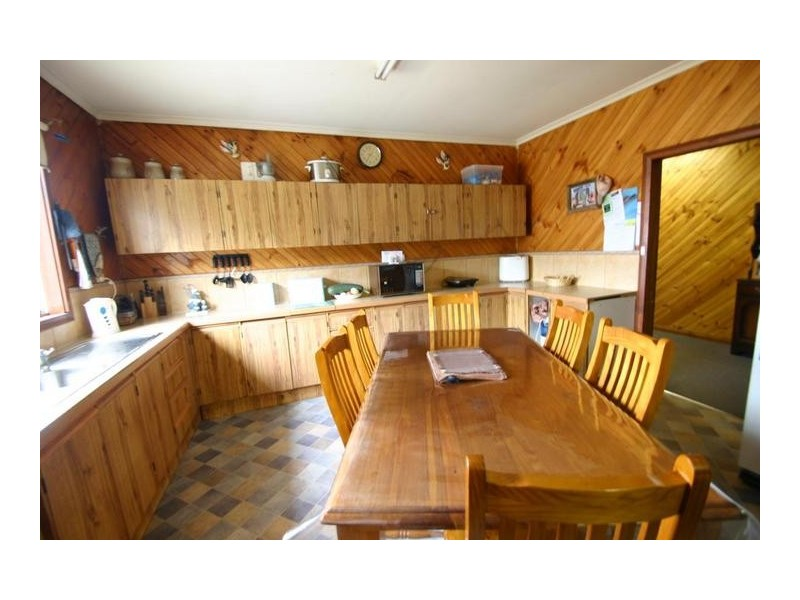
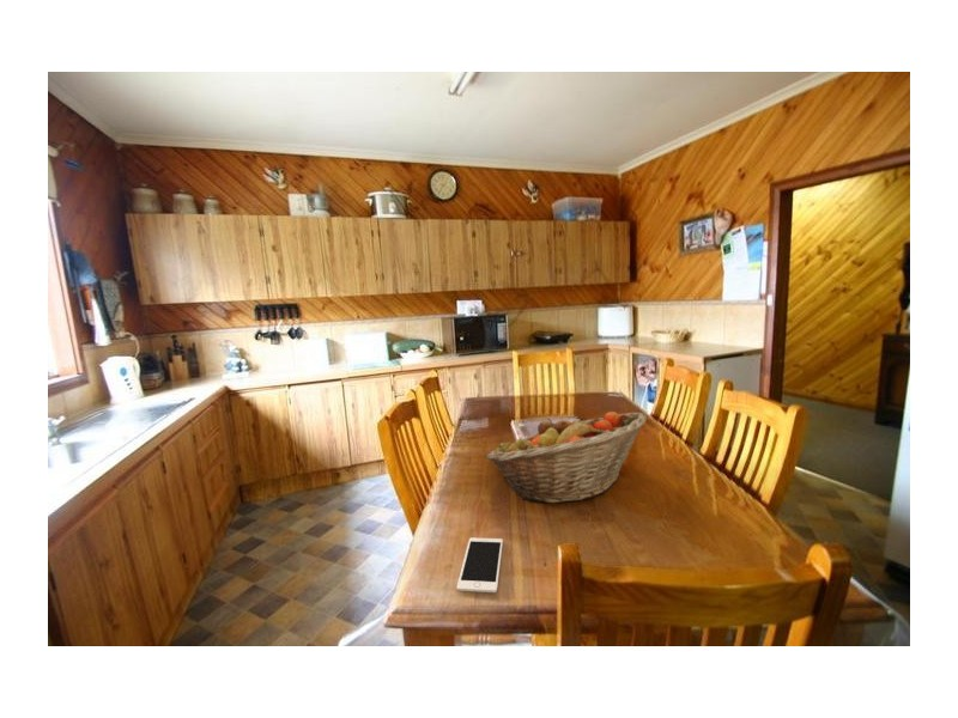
+ cell phone (481, 561)
+ fruit basket (566, 448)
